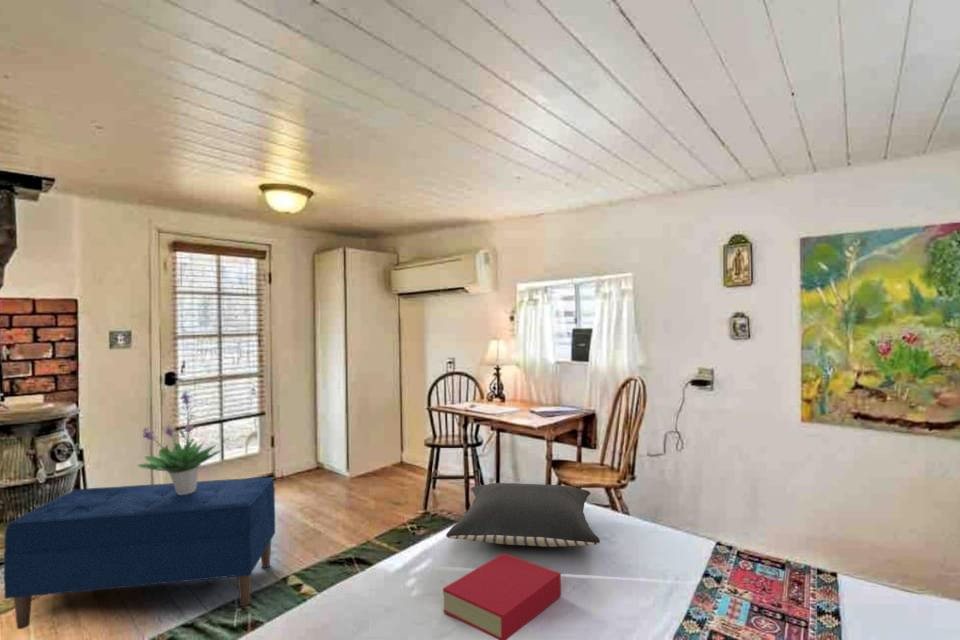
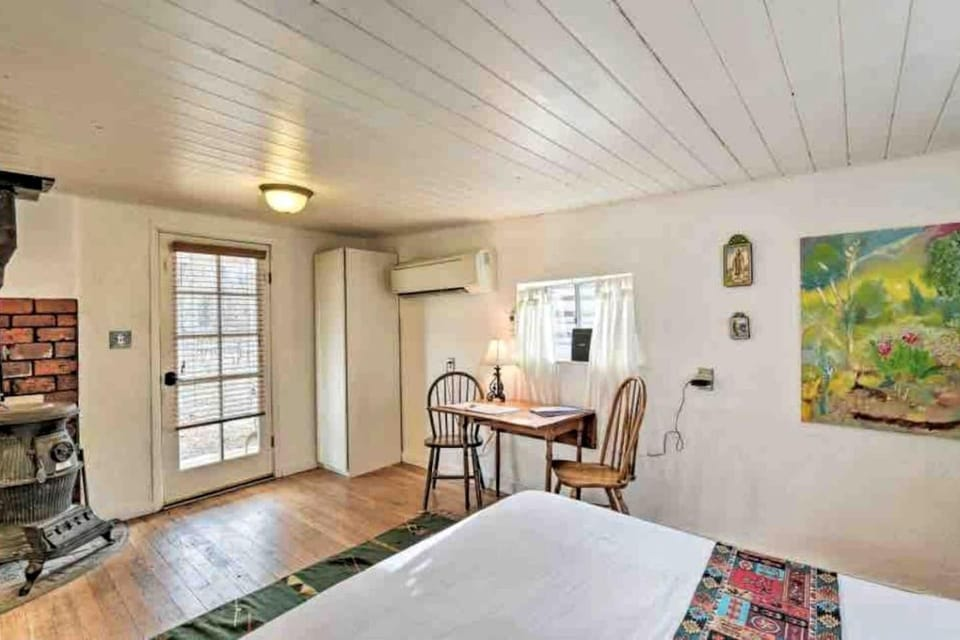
- bench (156, 544)
- potted plant (185, 442)
- book (503, 592)
- pillow (526, 511)
